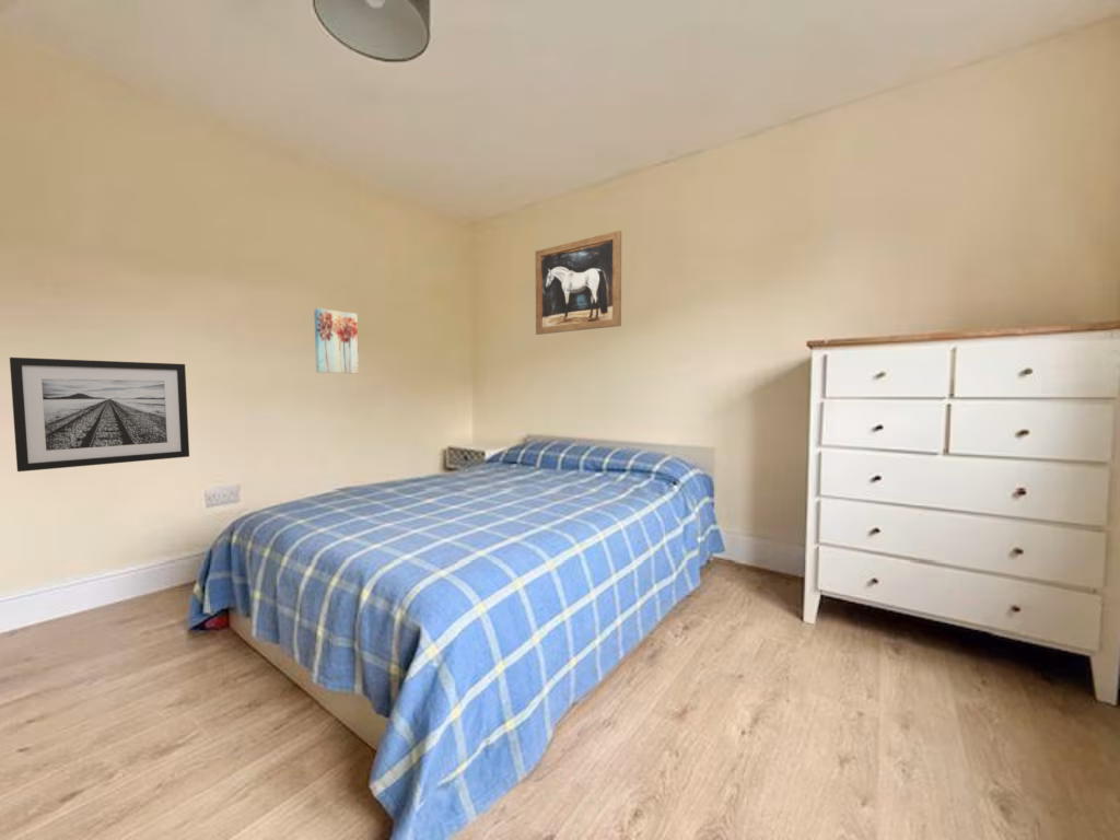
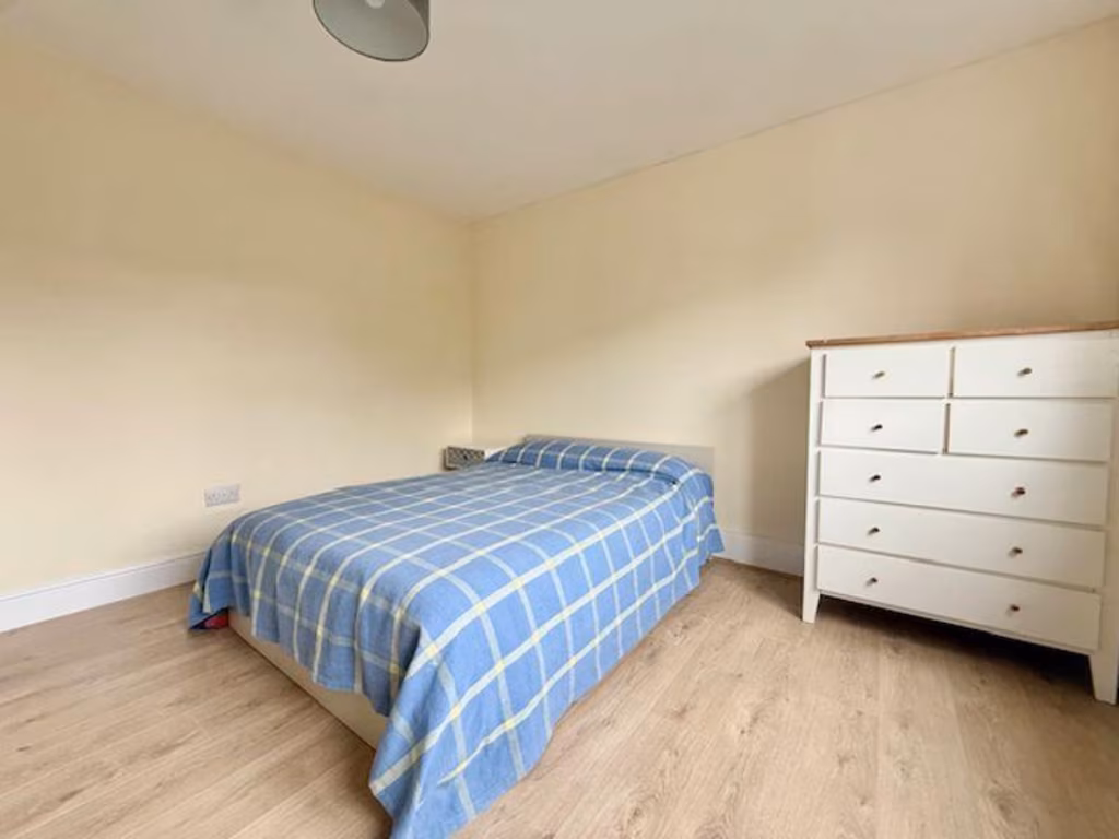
- wall art (337, 341)
- wall art (108, 412)
- wall art (575, 285)
